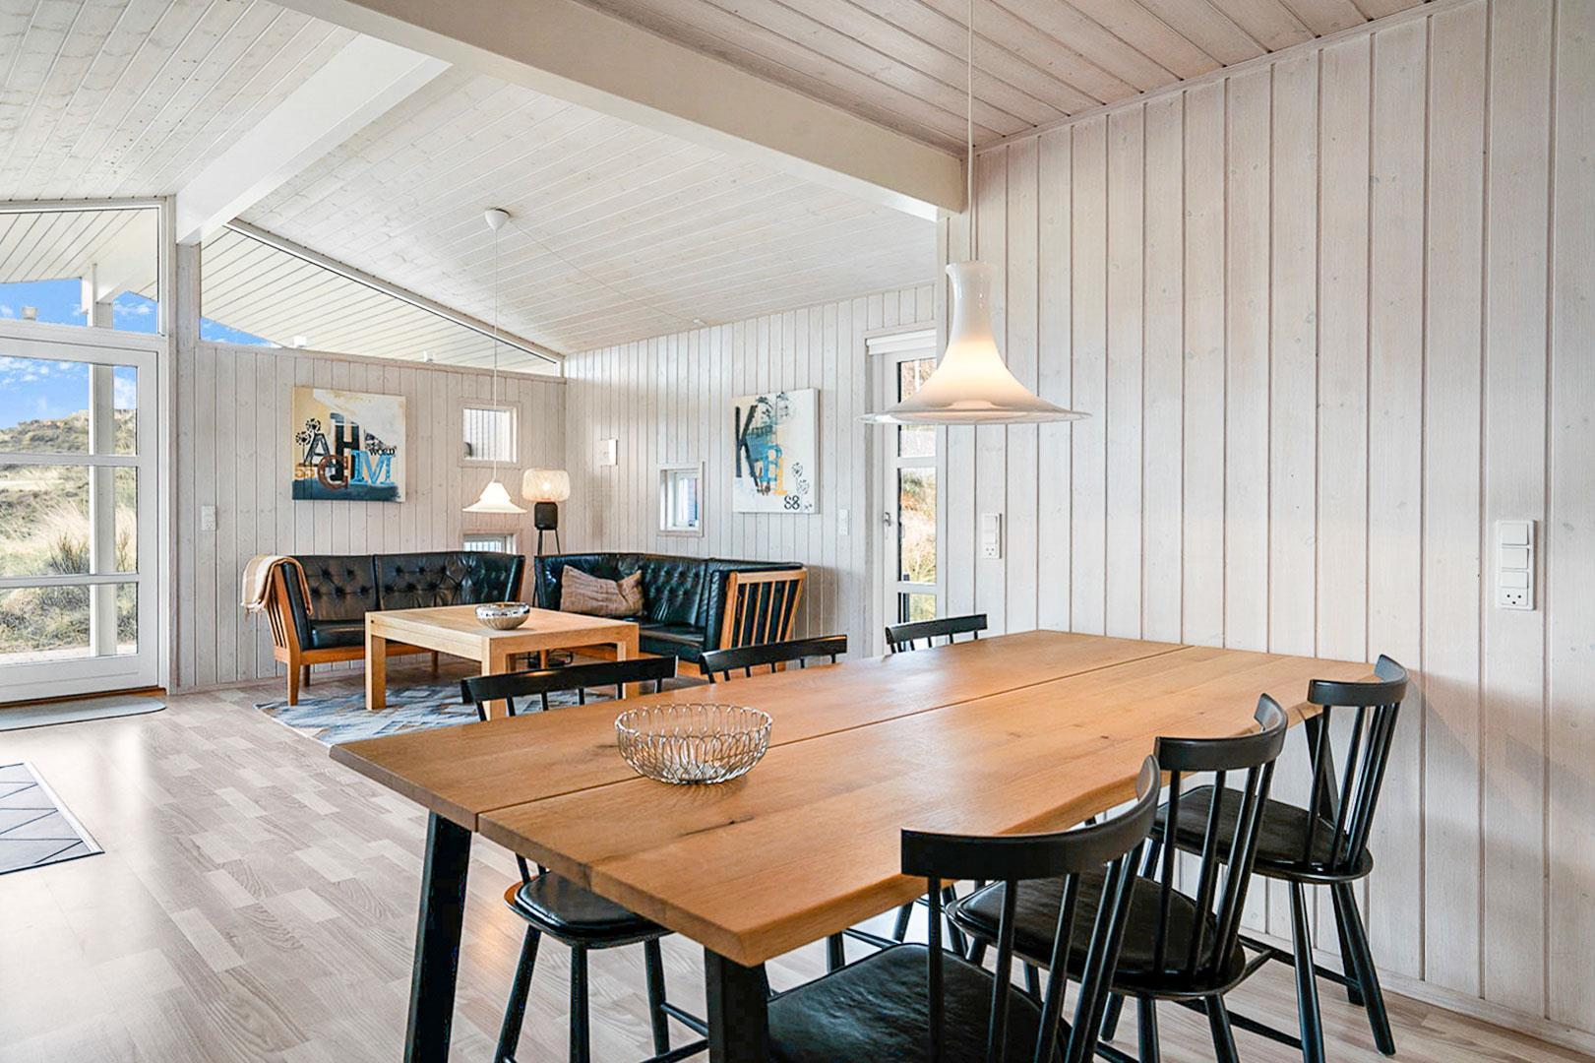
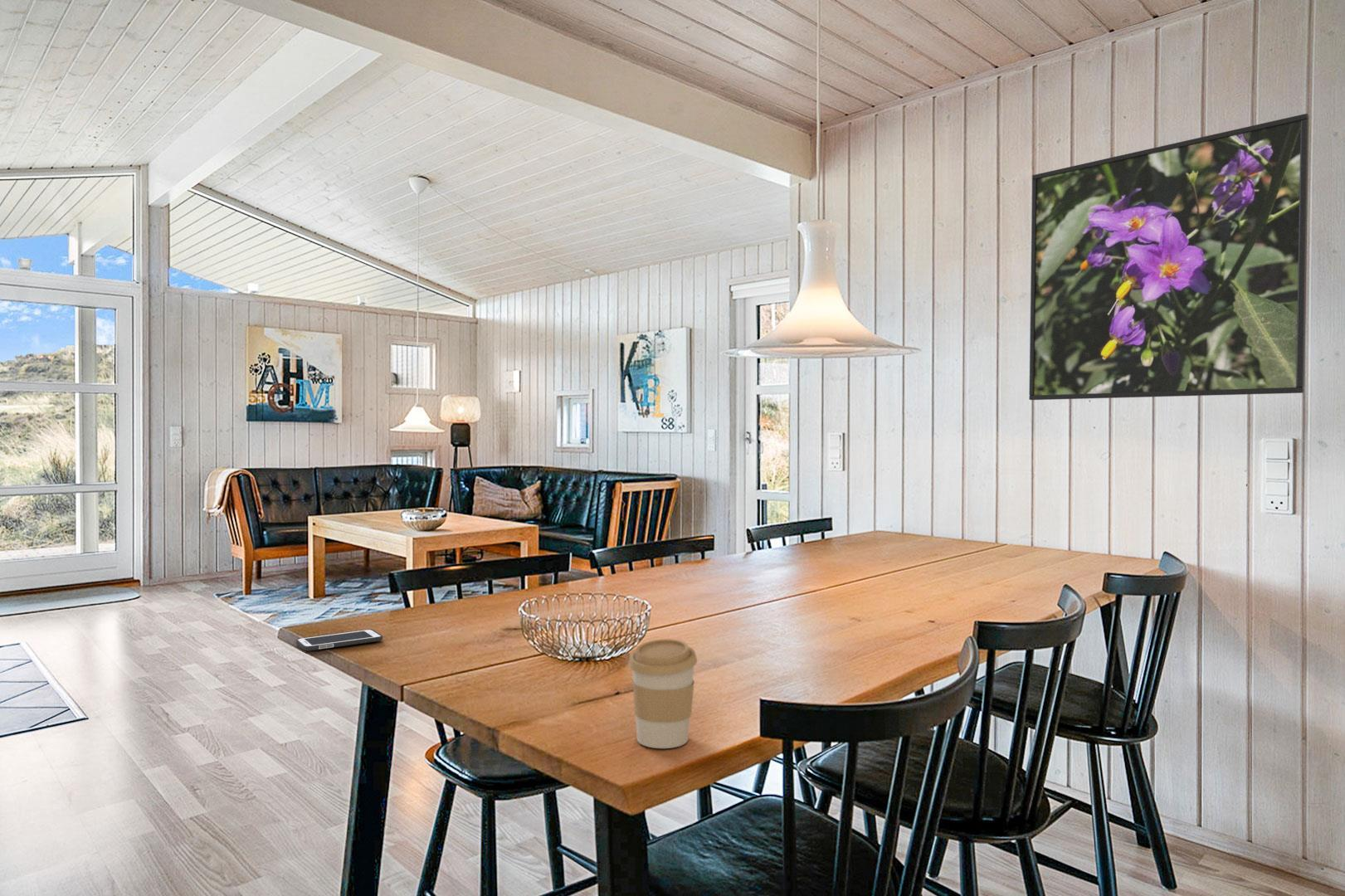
+ coffee cup (662, 692)
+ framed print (1153, 272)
+ cell phone (339, 640)
